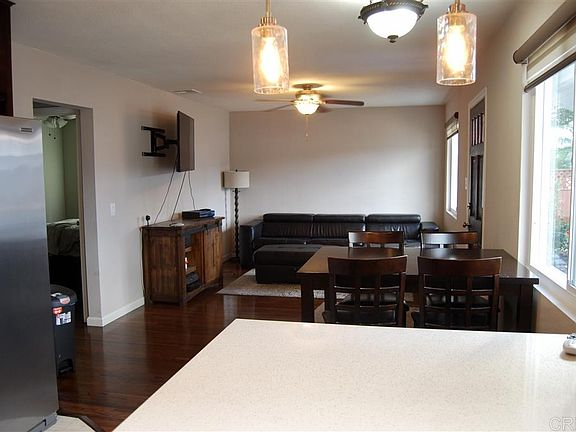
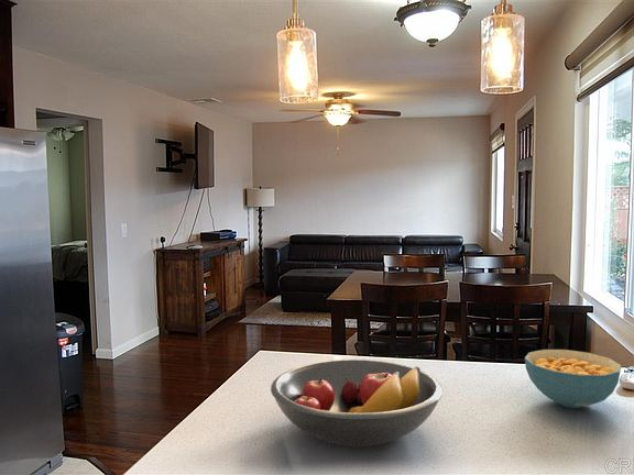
+ fruit bowl (356, 400)
+ cereal bowl (570, 382)
